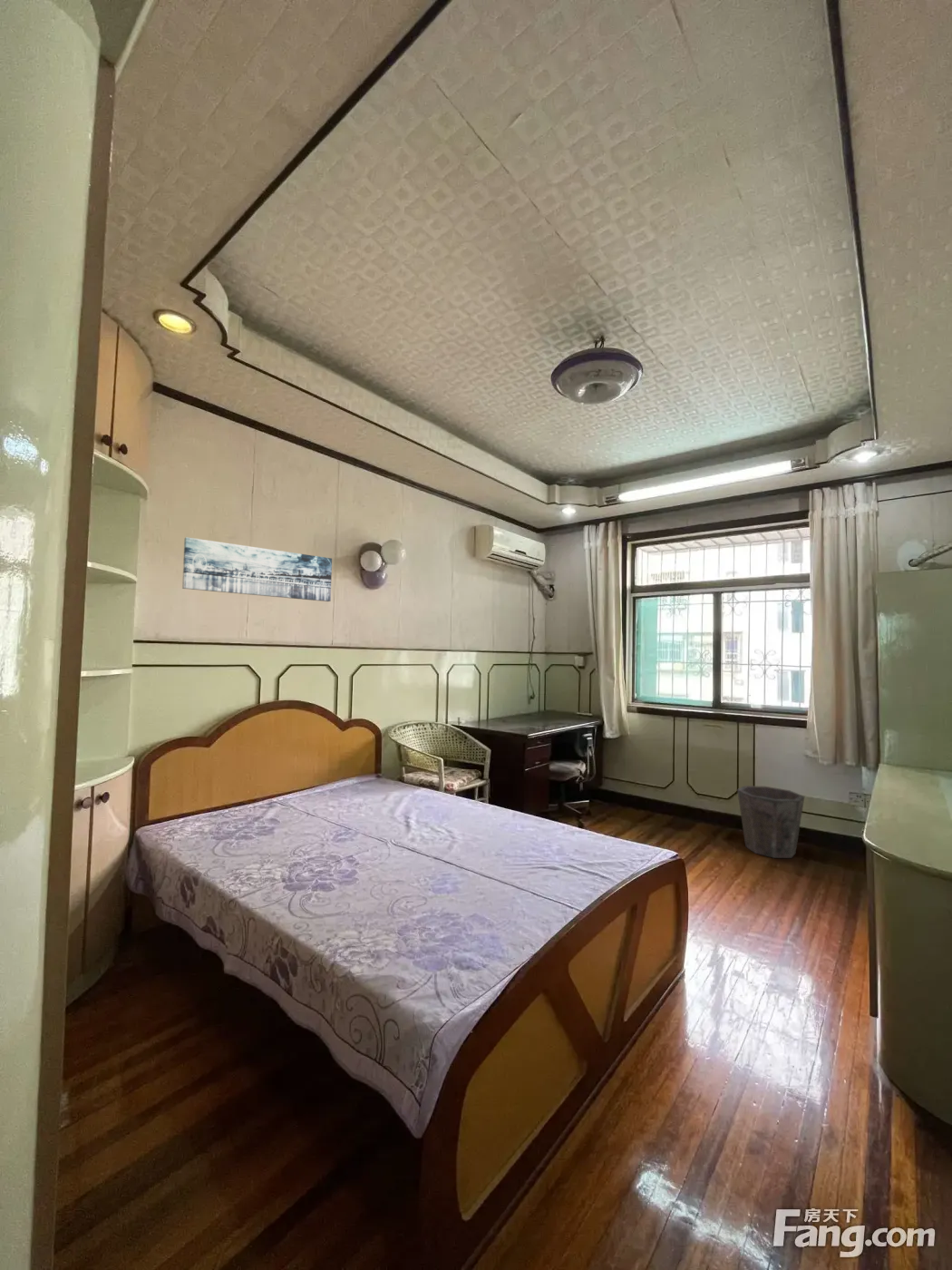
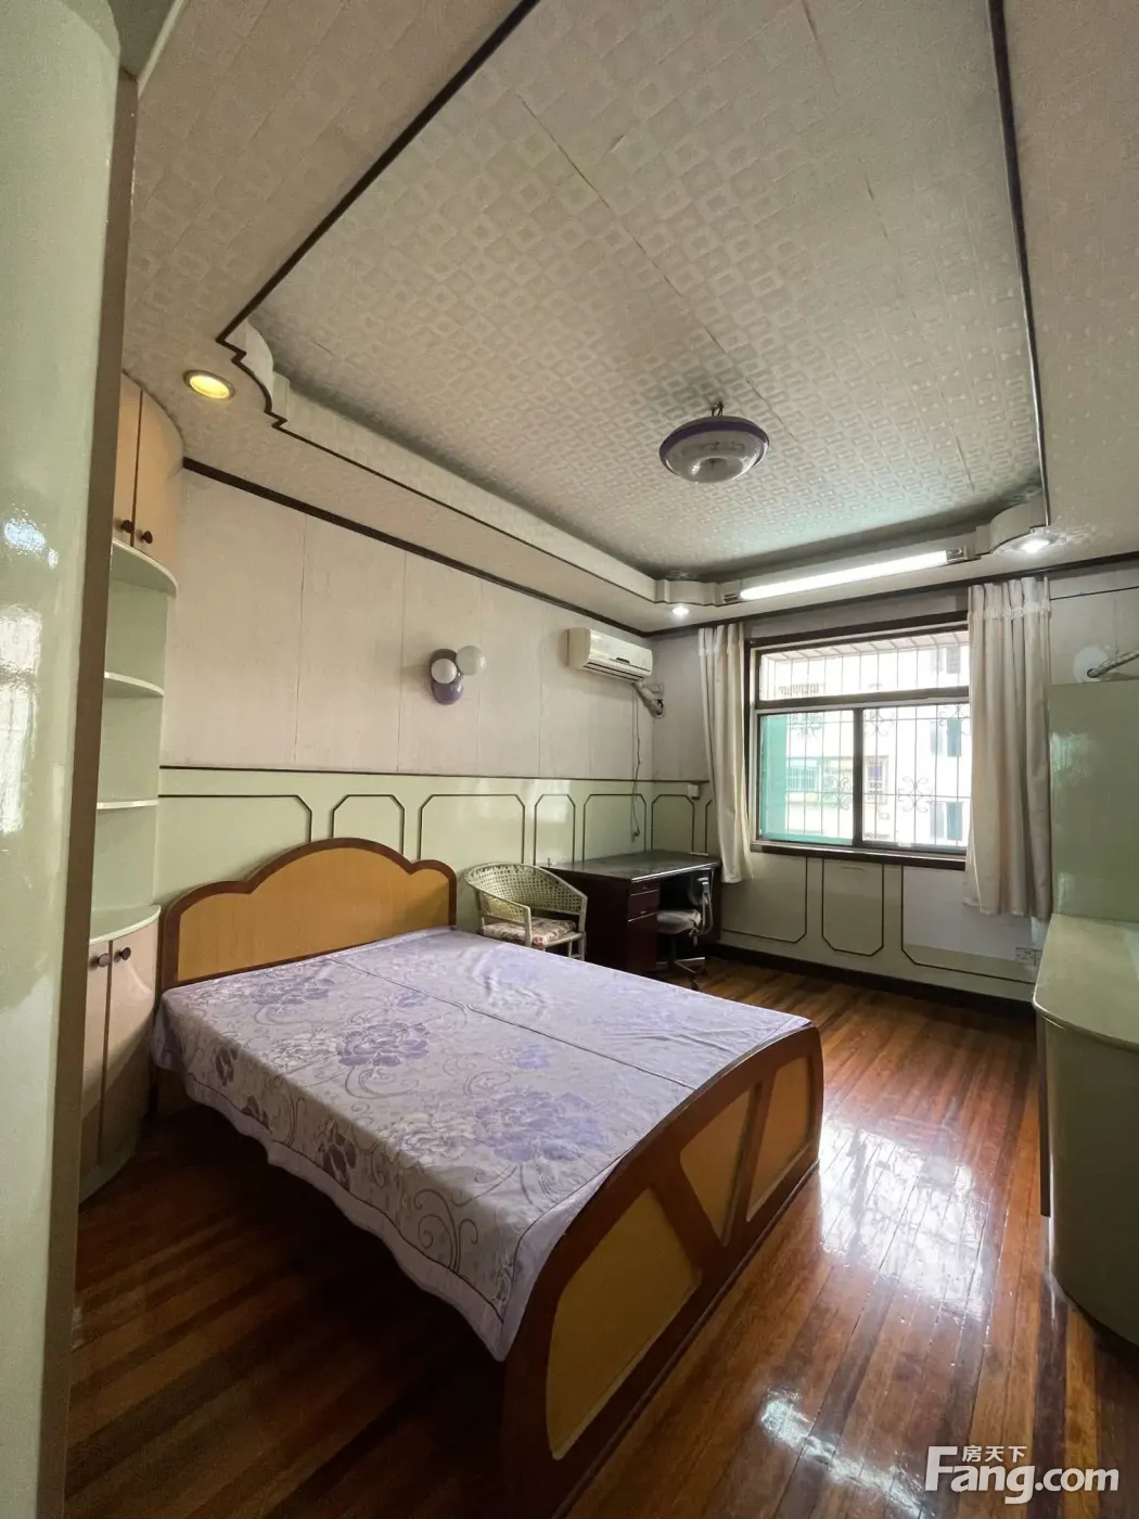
- waste bin (770, 821)
- wall art (263, 572)
